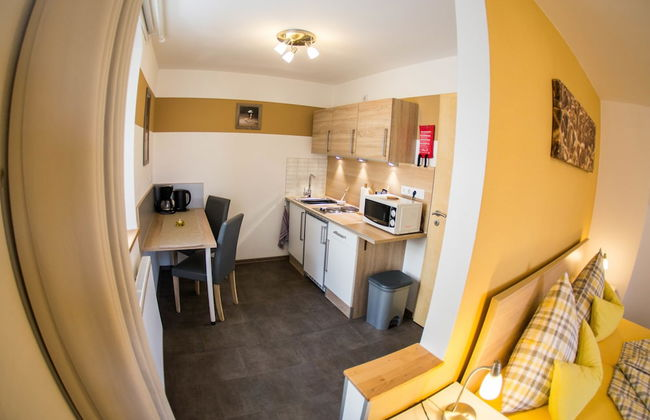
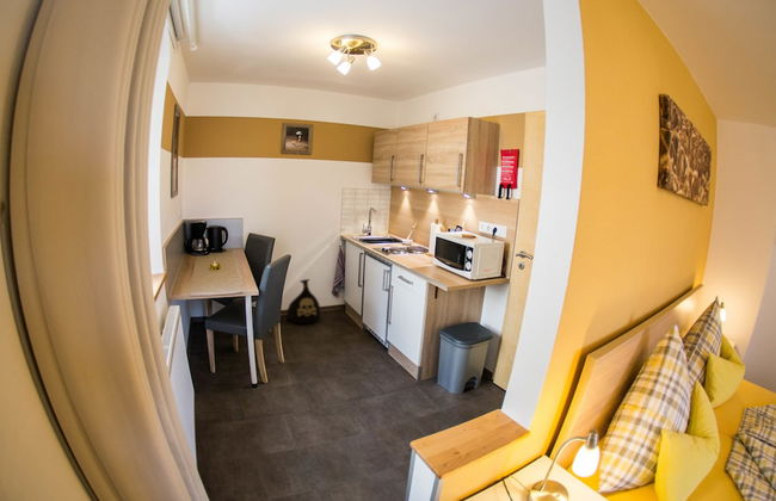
+ bag (304, 299)
